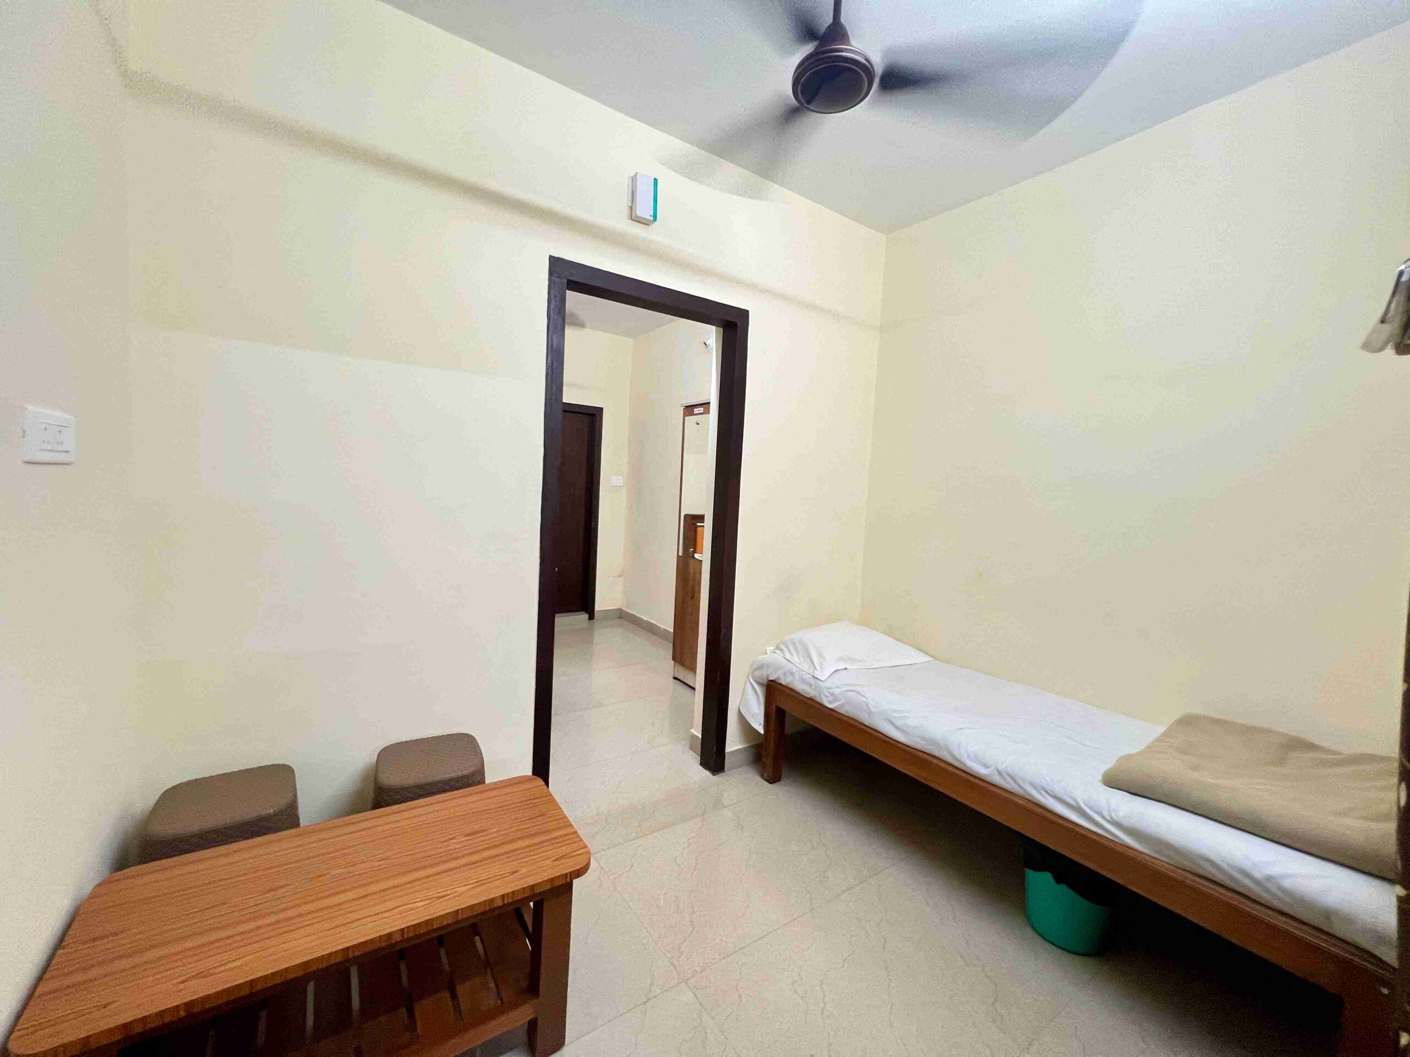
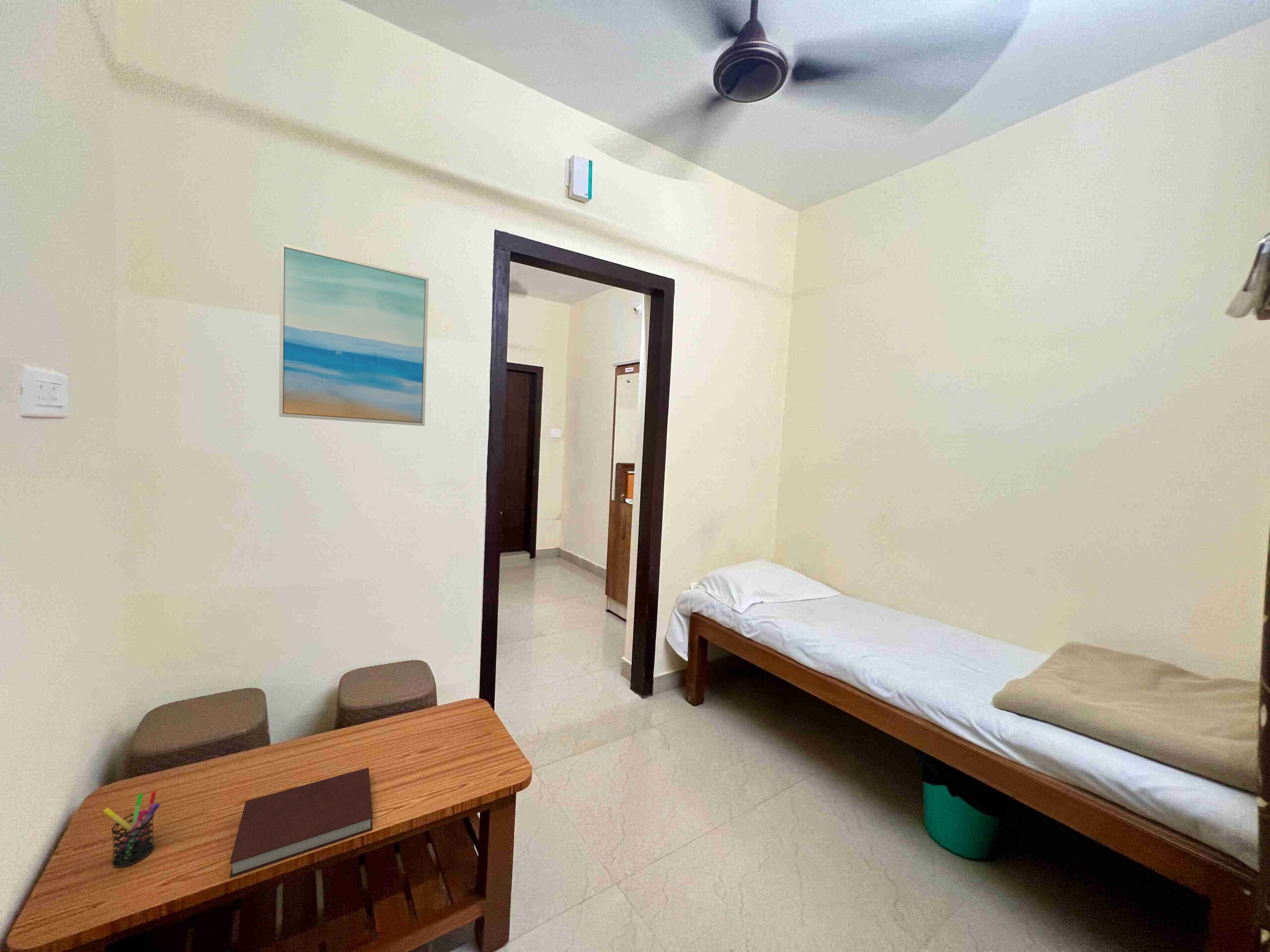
+ notebook (308, 815)
+ pen holder (136, 823)
+ wall art (358, 343)
